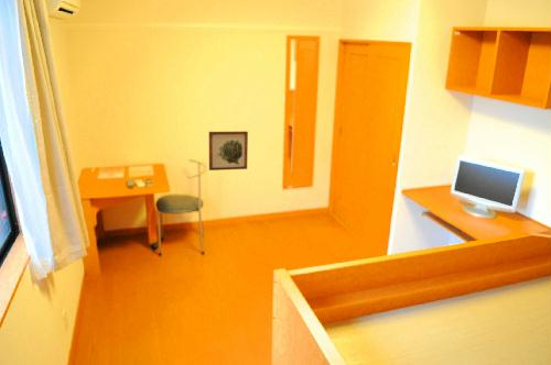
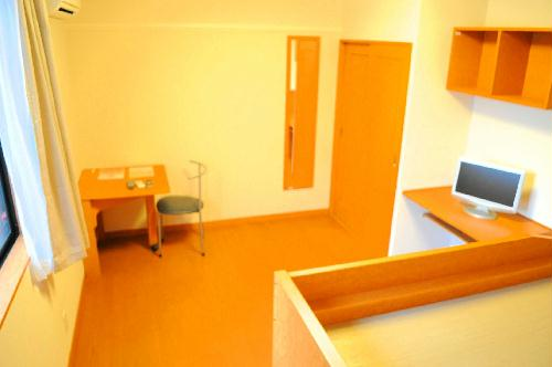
- wall art (228, 151)
